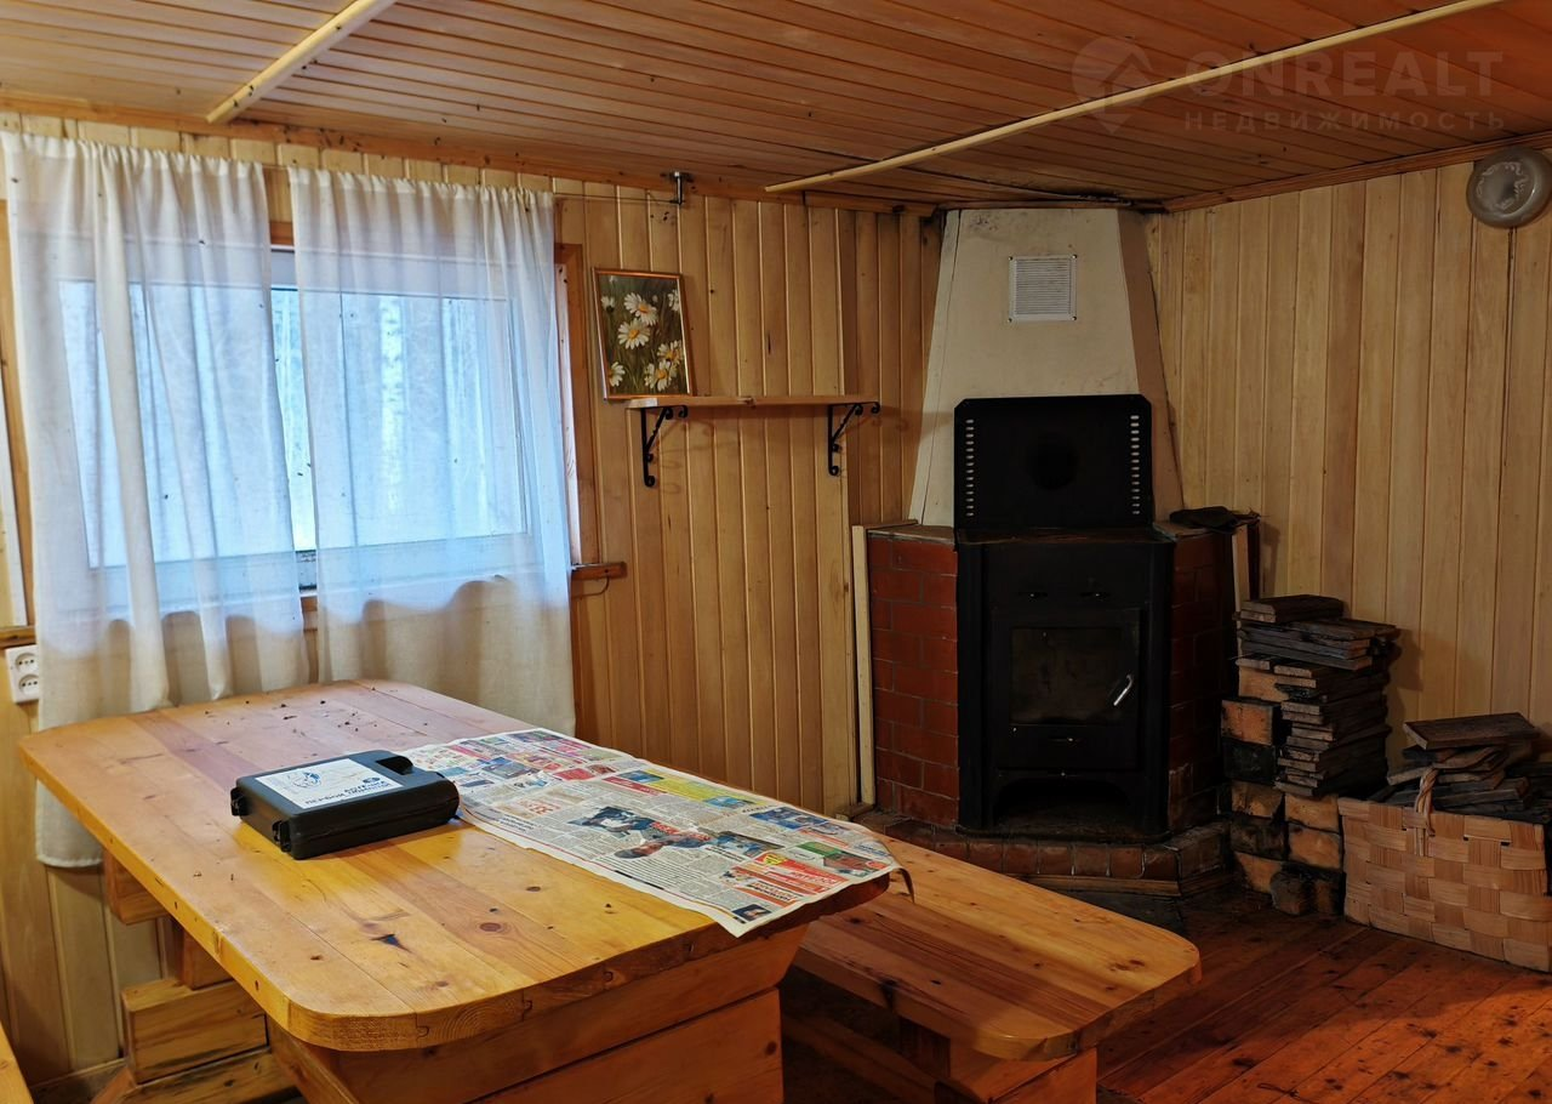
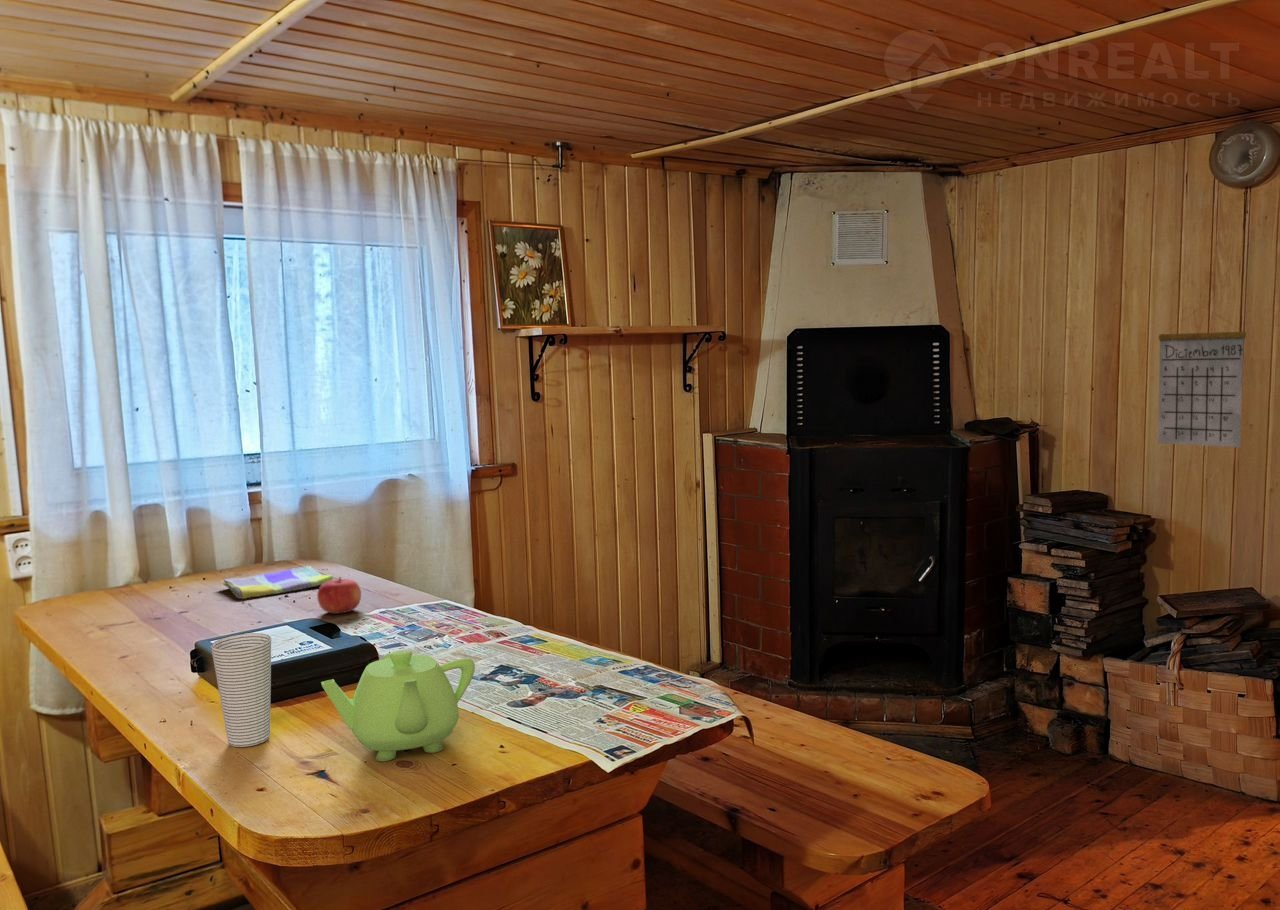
+ teapot (401, 698)
+ fruit (339, 594)
+ dish towel (277, 581)
+ cup (245, 690)
+ calendar (1200, 376)
